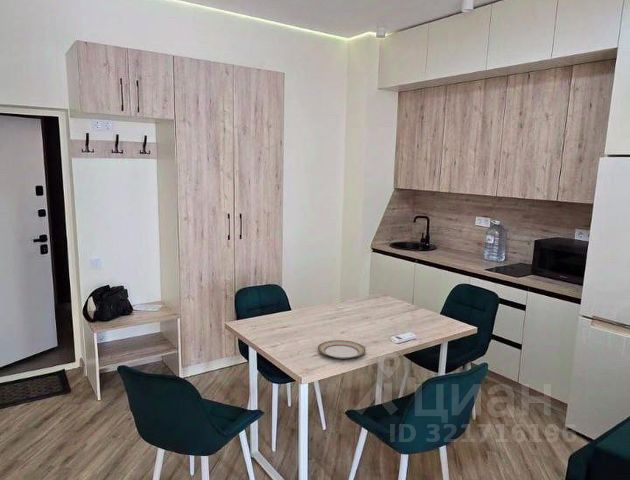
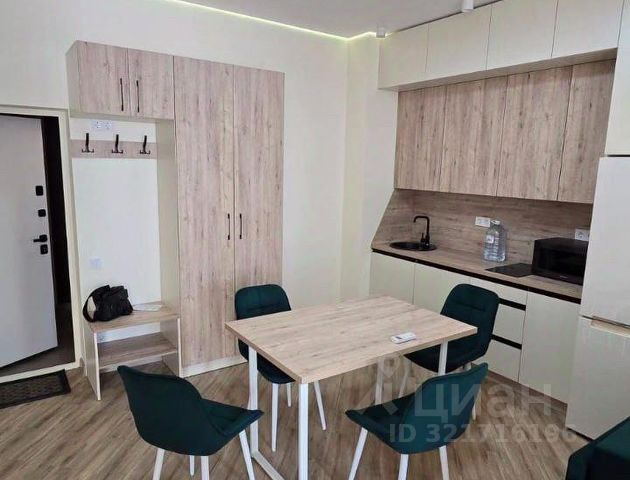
- plate (341, 350)
